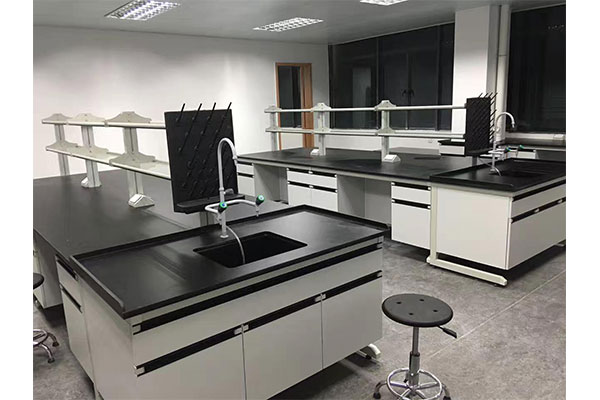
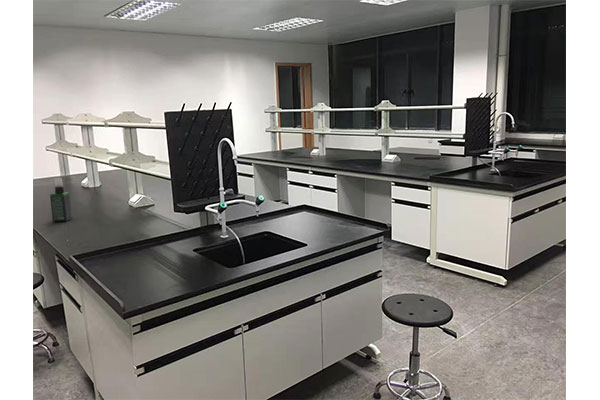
+ spray bottle (60, 199)
